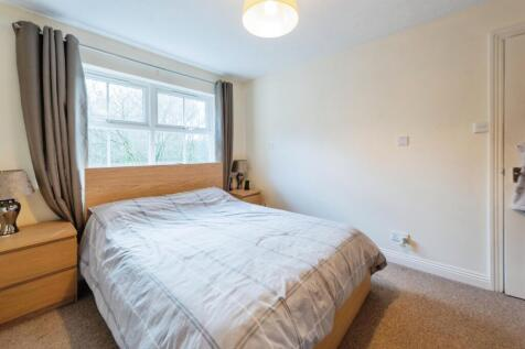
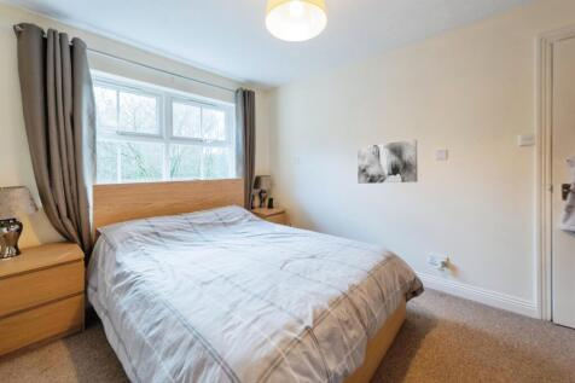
+ wall art (385, 163)
